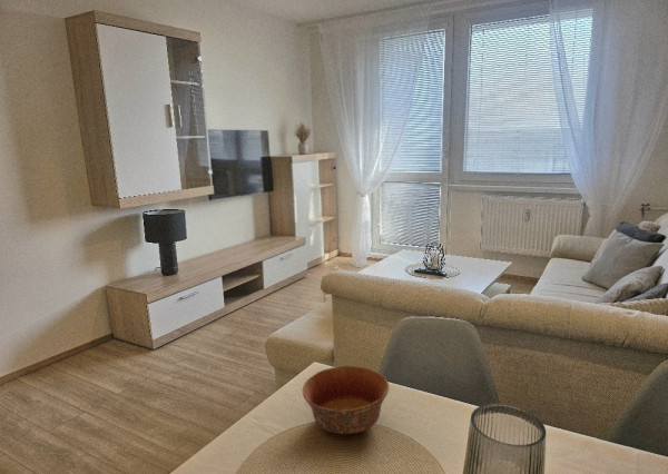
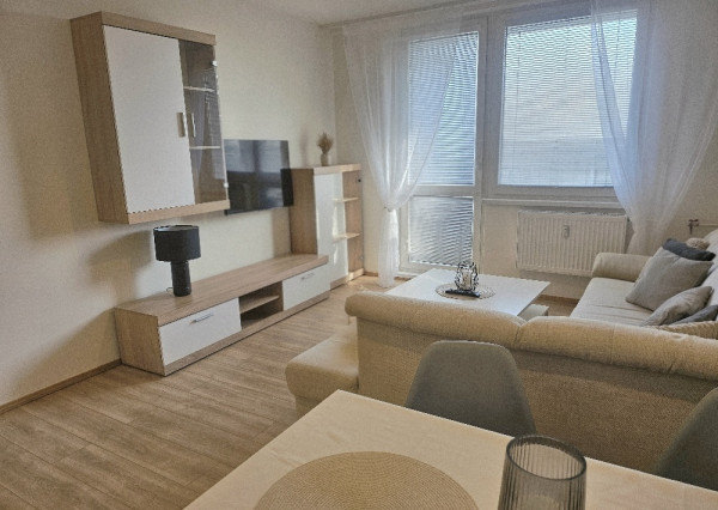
- bowl (345, 403)
